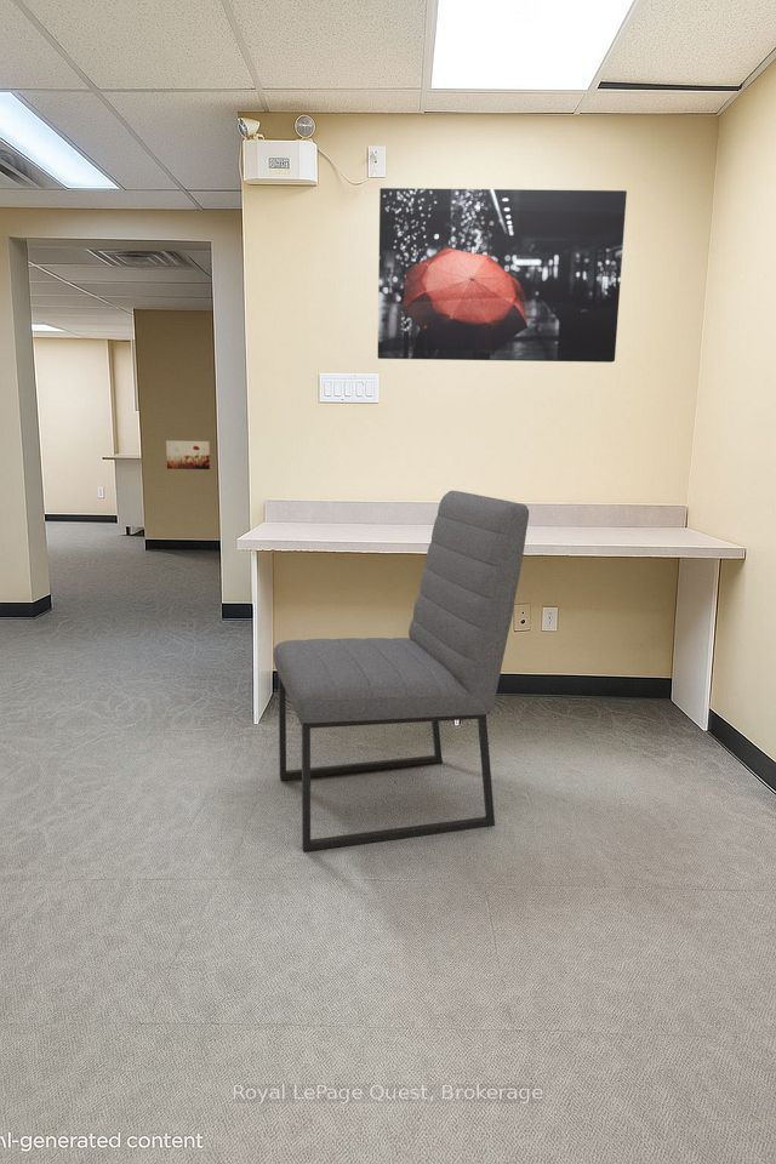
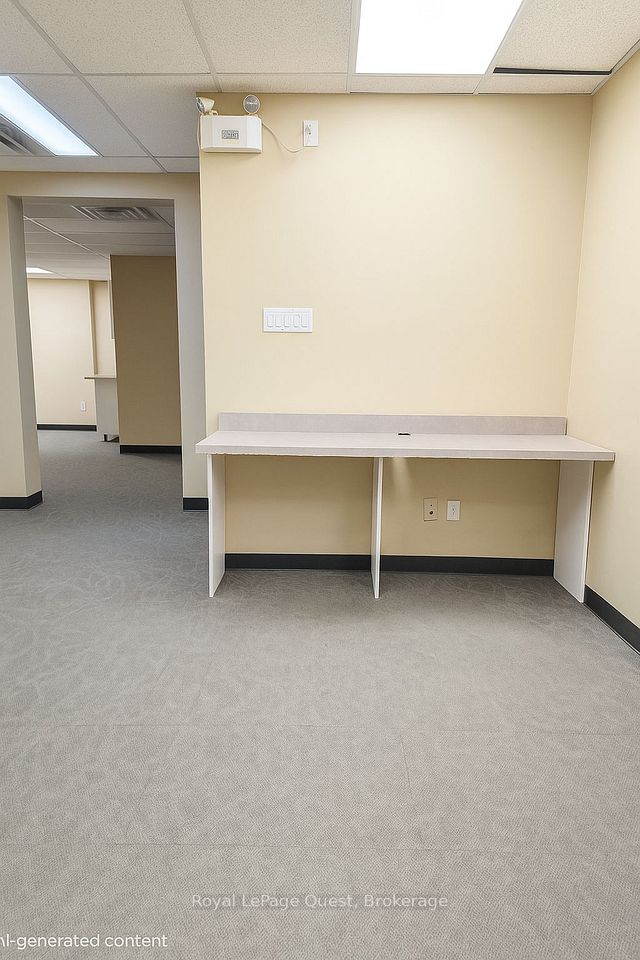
- chair (389, 654)
- wall art (498, 276)
- wall art (188, 455)
